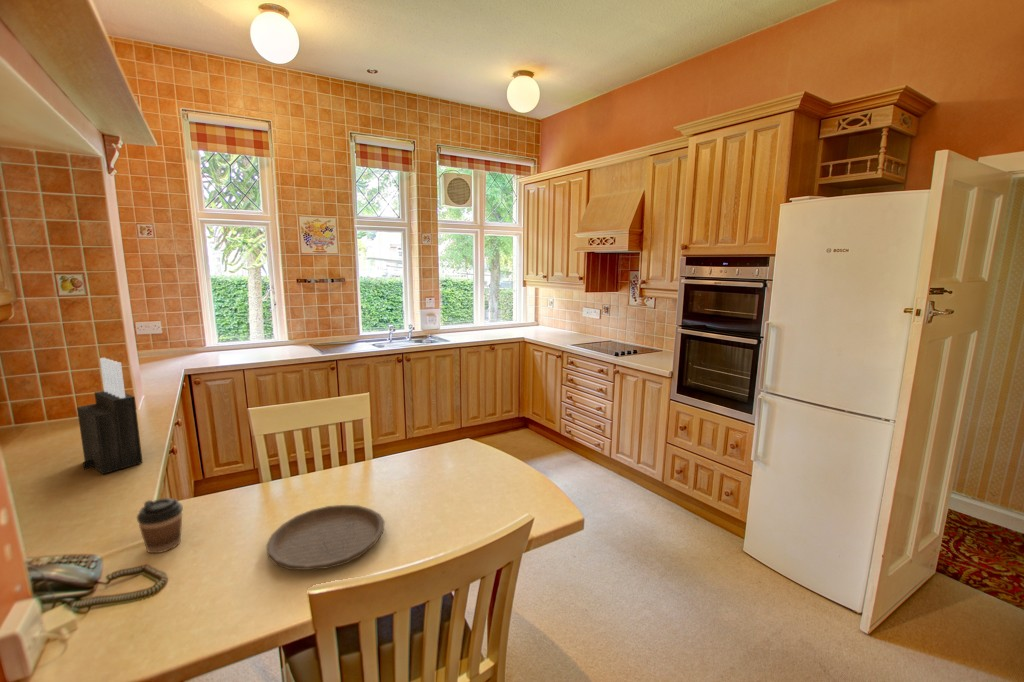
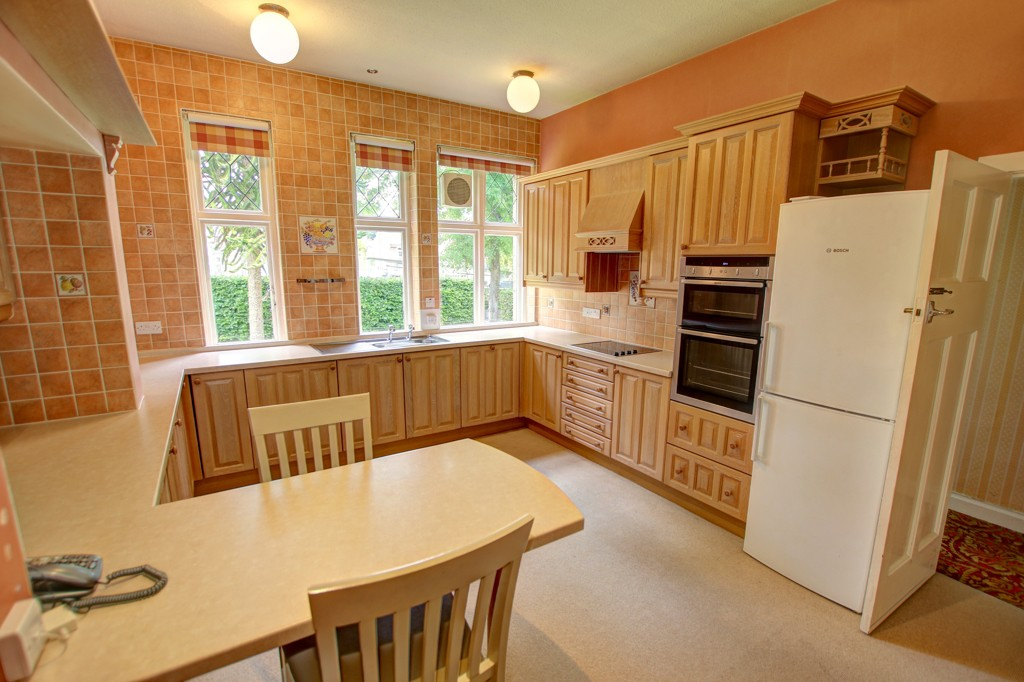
- coffee cup (161, 523)
- plate (328, 535)
- knife block (102, 413)
